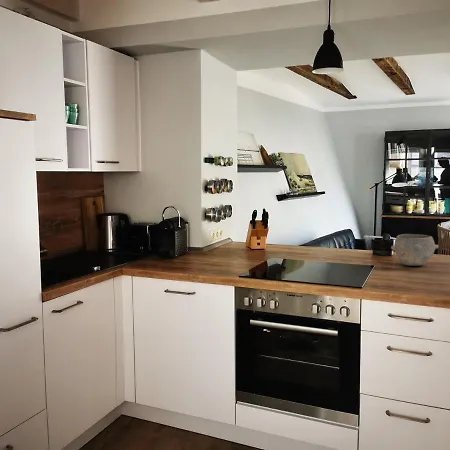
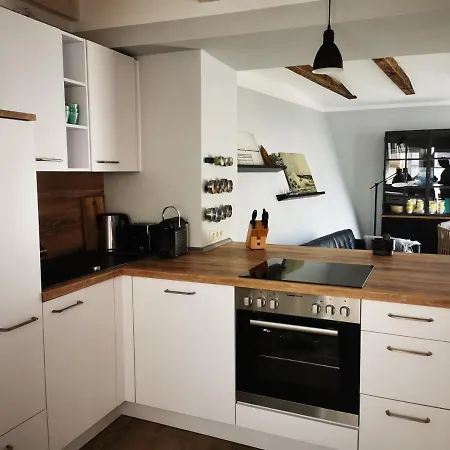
- bowl (414, 250)
